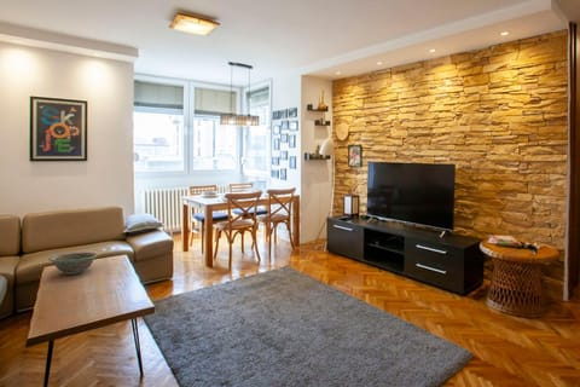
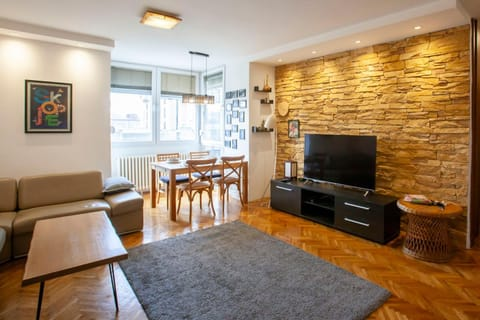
- decorative bowl (74, 264)
